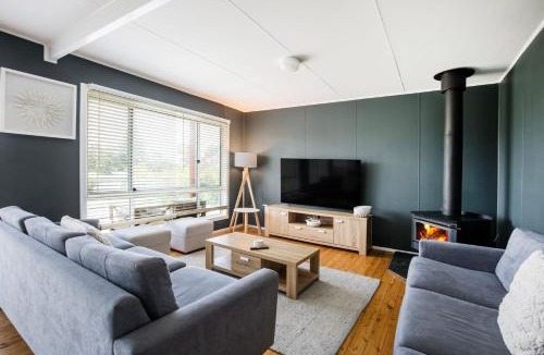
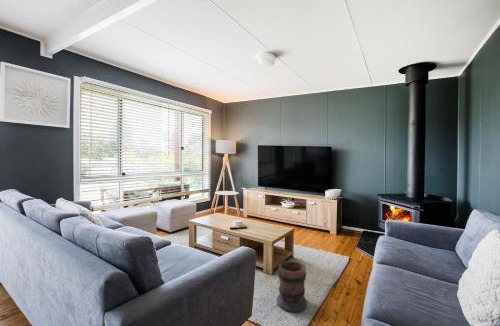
+ wooden barrel (293, 283)
